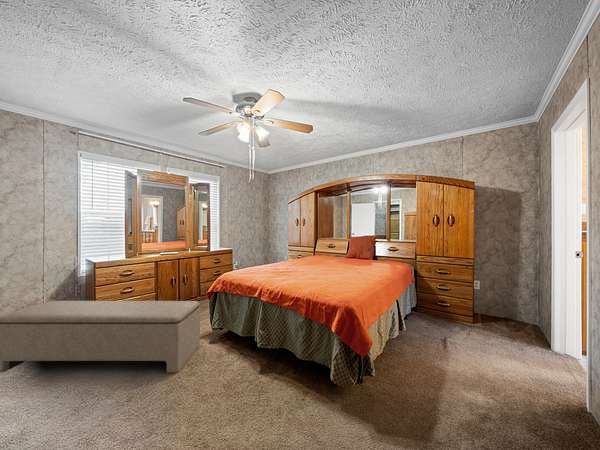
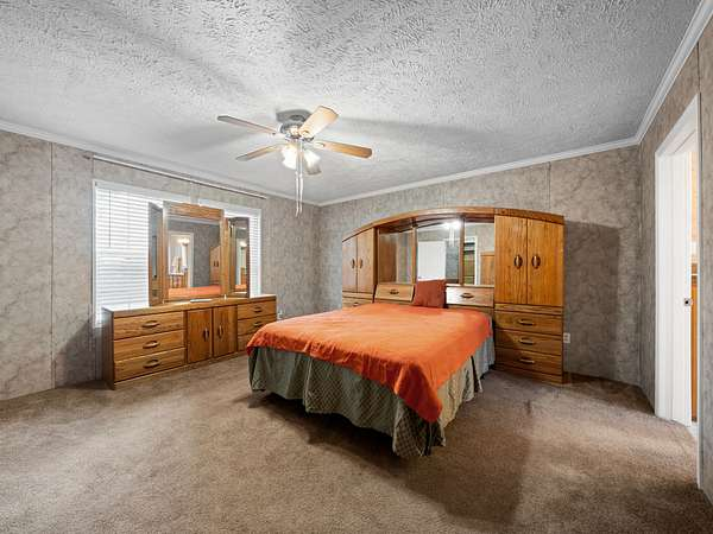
- bench (106, 332)
